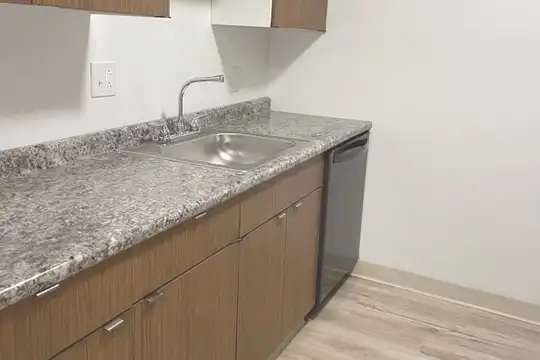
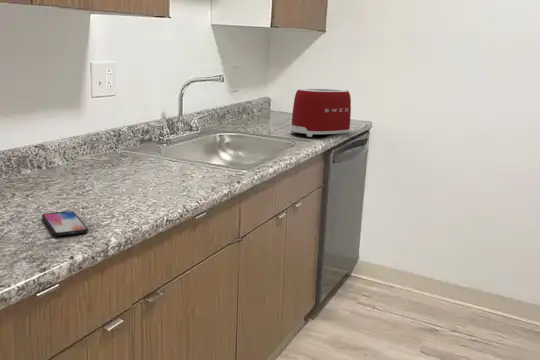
+ toaster (323, 111)
+ smartphone (64, 222)
